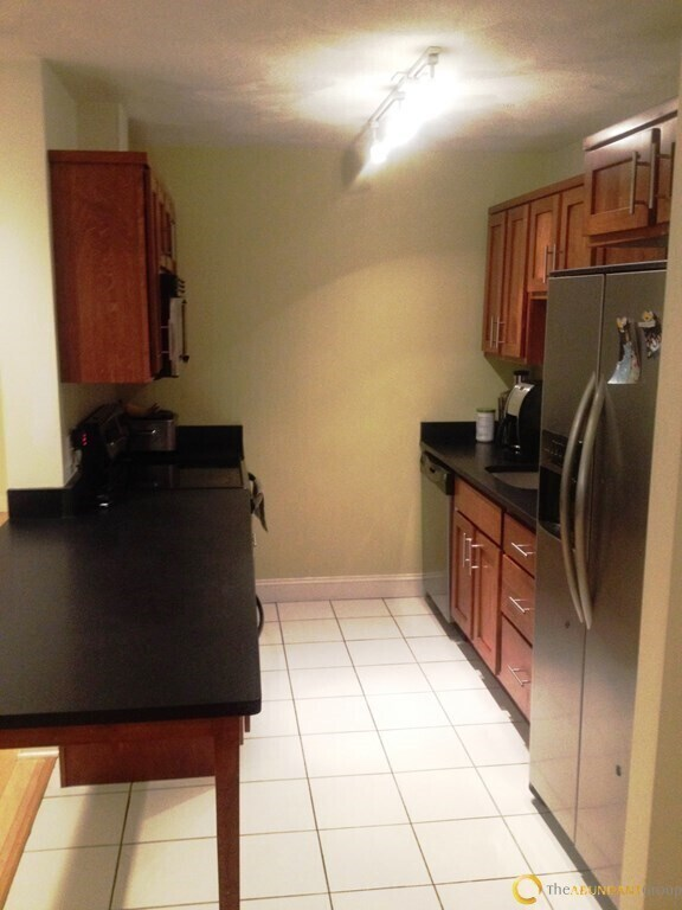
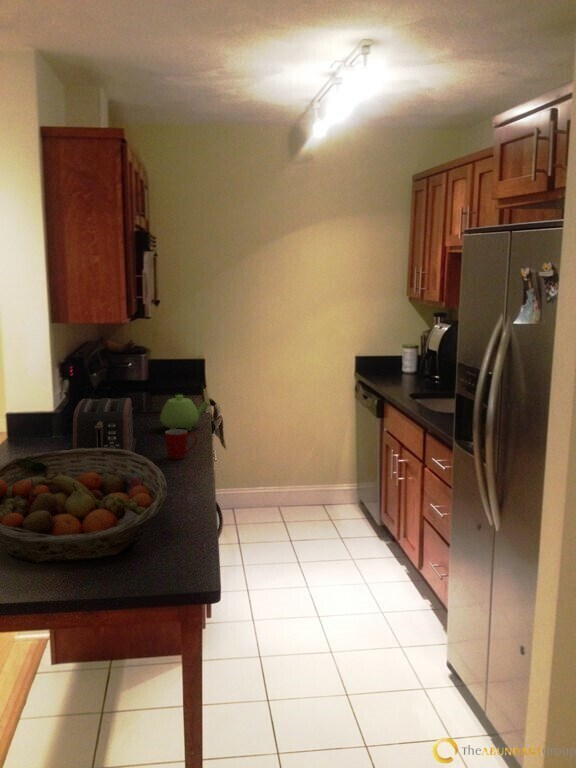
+ fruit basket (73, 503)
+ teapot (185, 411)
+ mug (181, 444)
+ toaster (104, 431)
